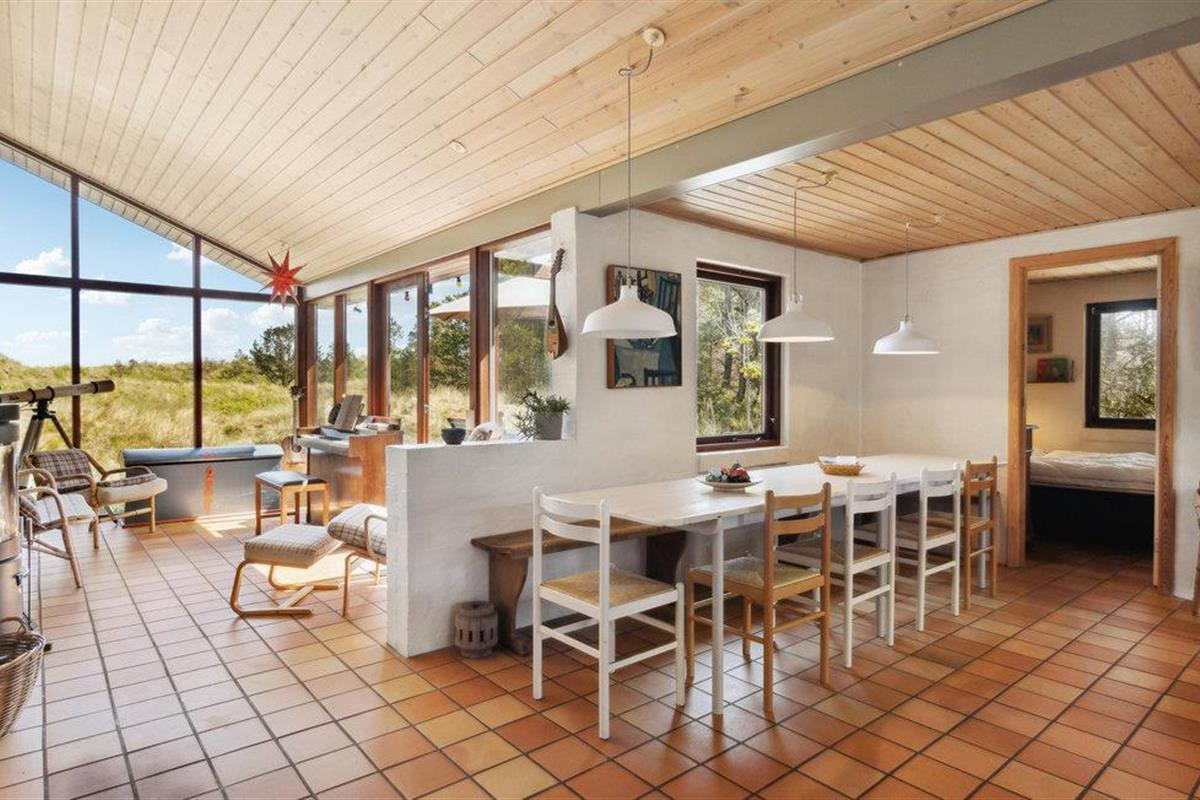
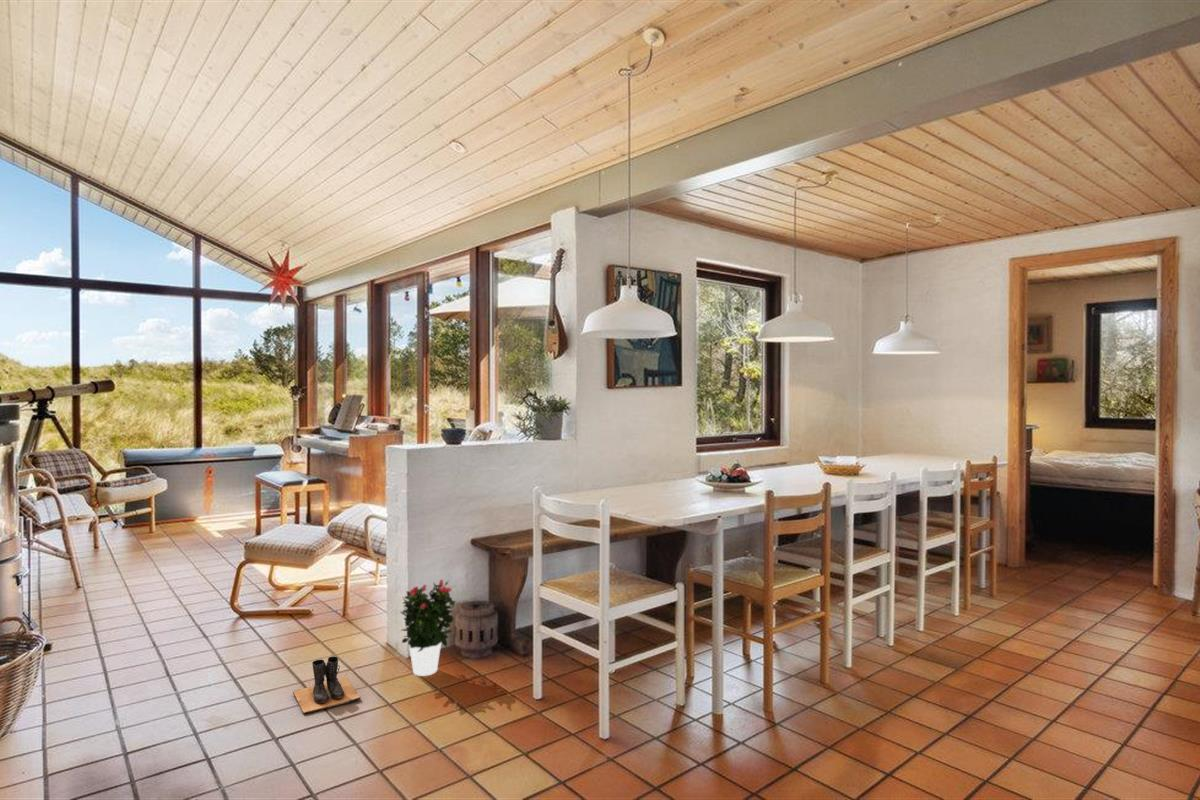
+ boots (326, 678)
+ potted flower (426, 627)
